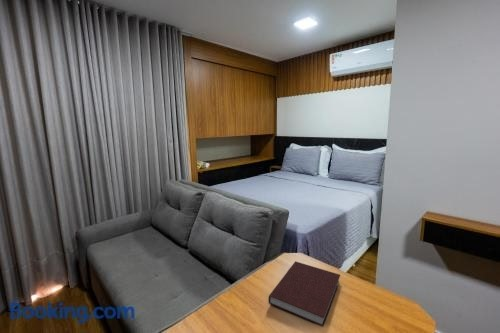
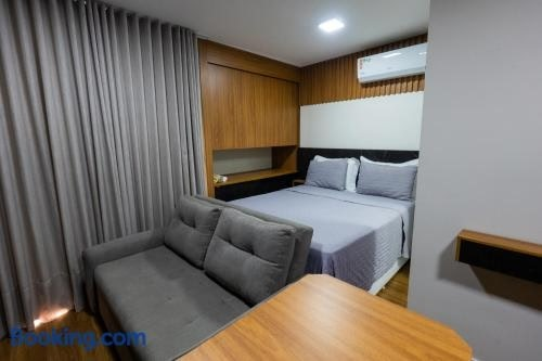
- notebook (306, 288)
